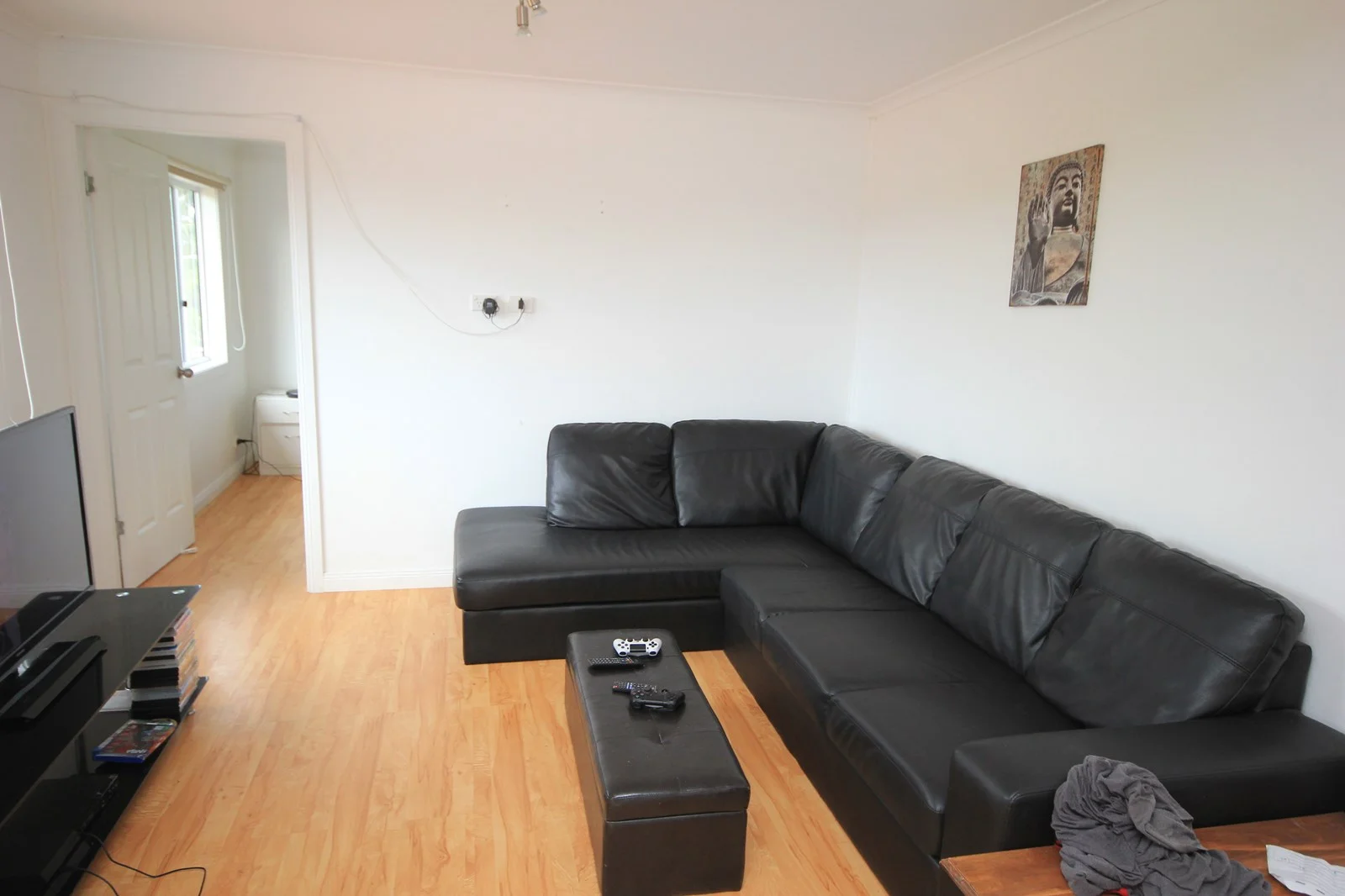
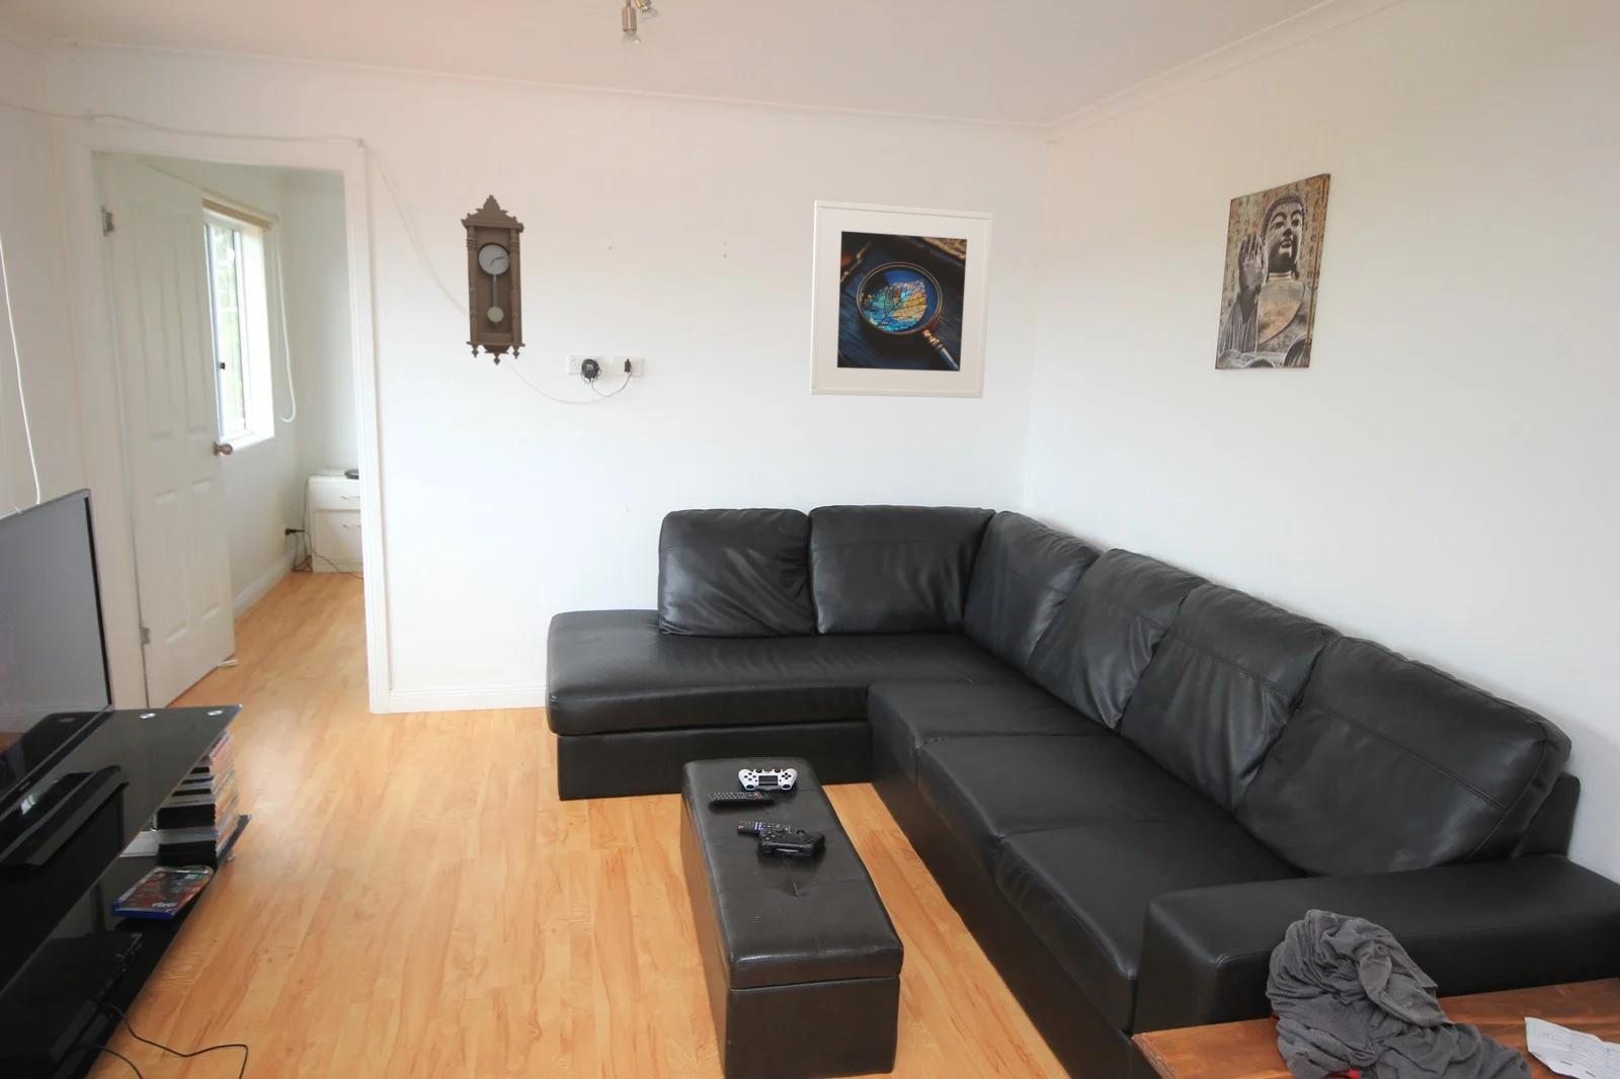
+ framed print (901, 302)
+ pendulum clock (494, 283)
